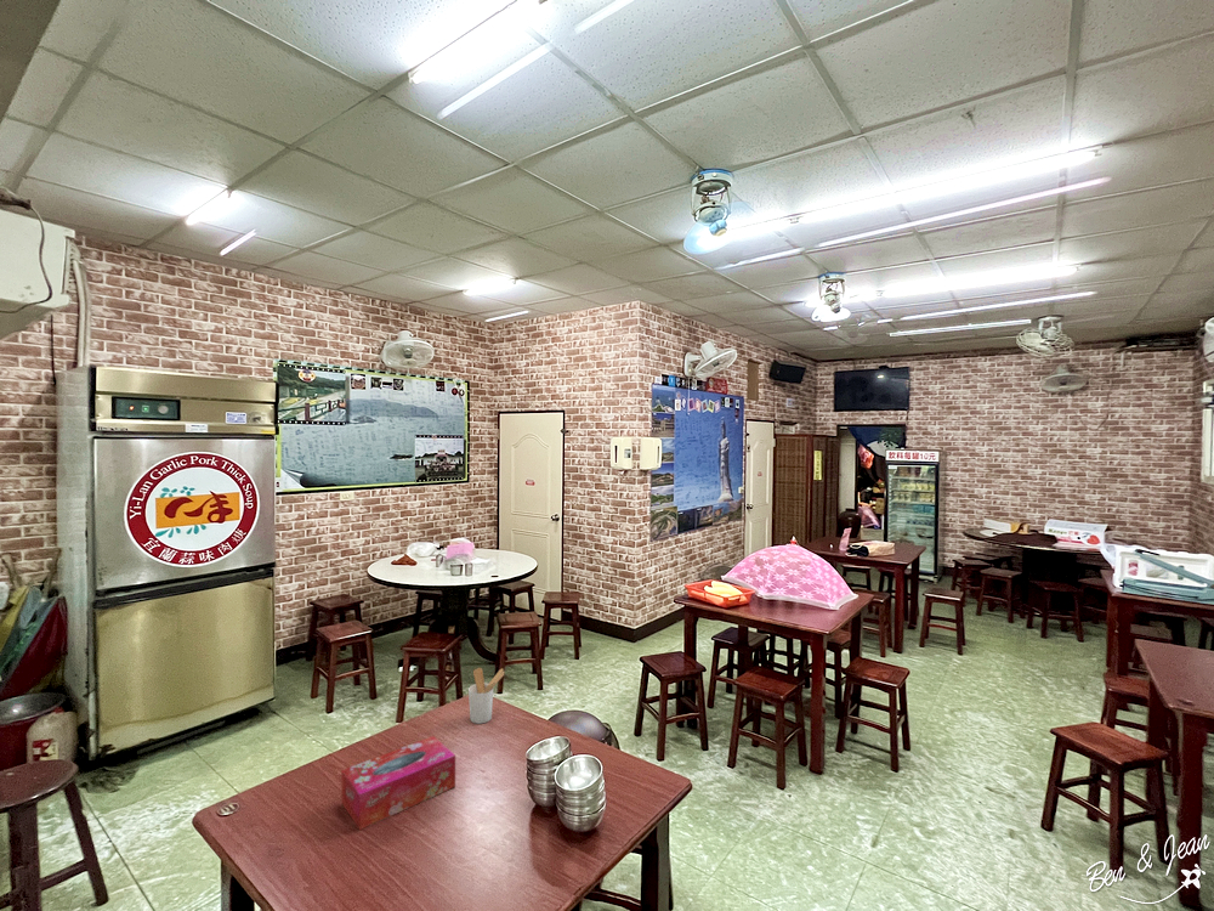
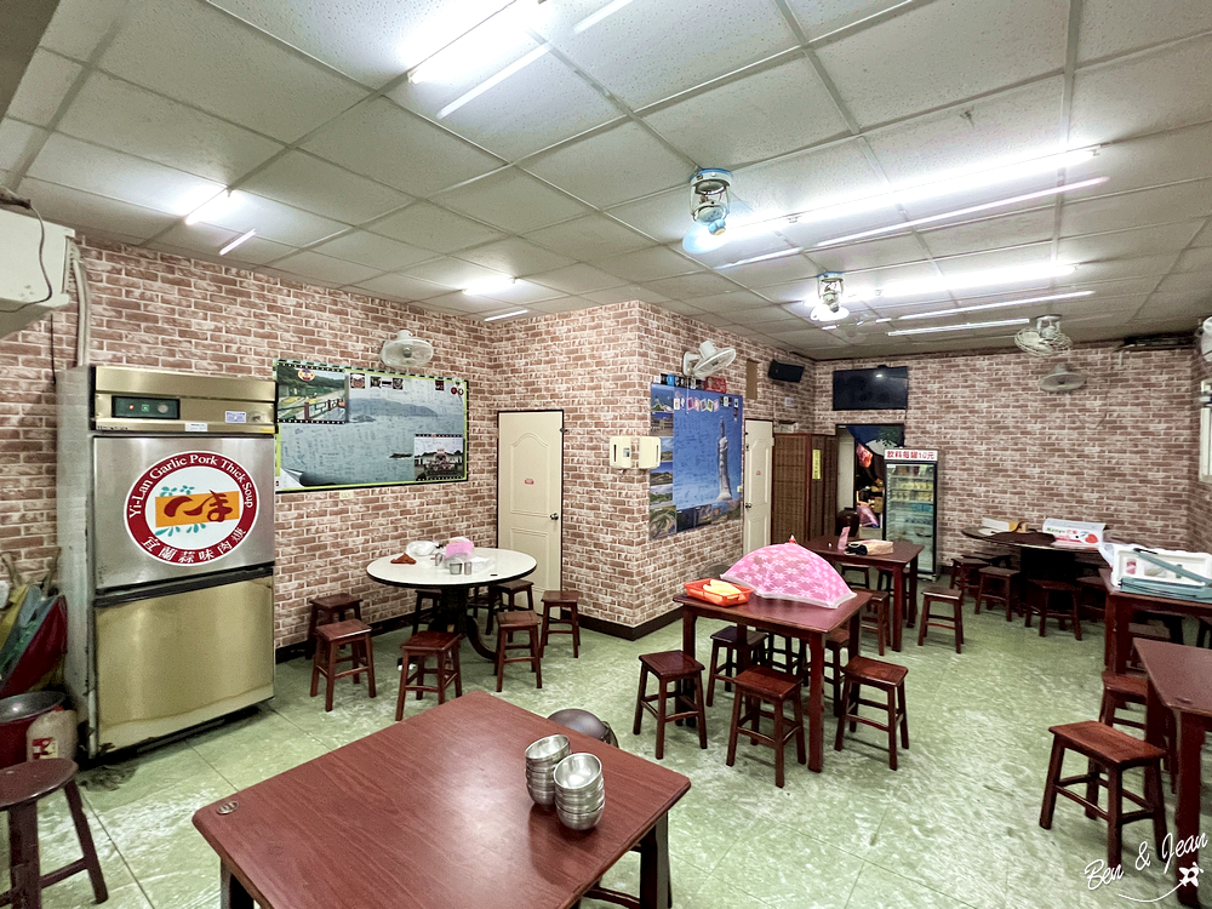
- tissue box (399, 779)
- utensil holder (487, 694)
